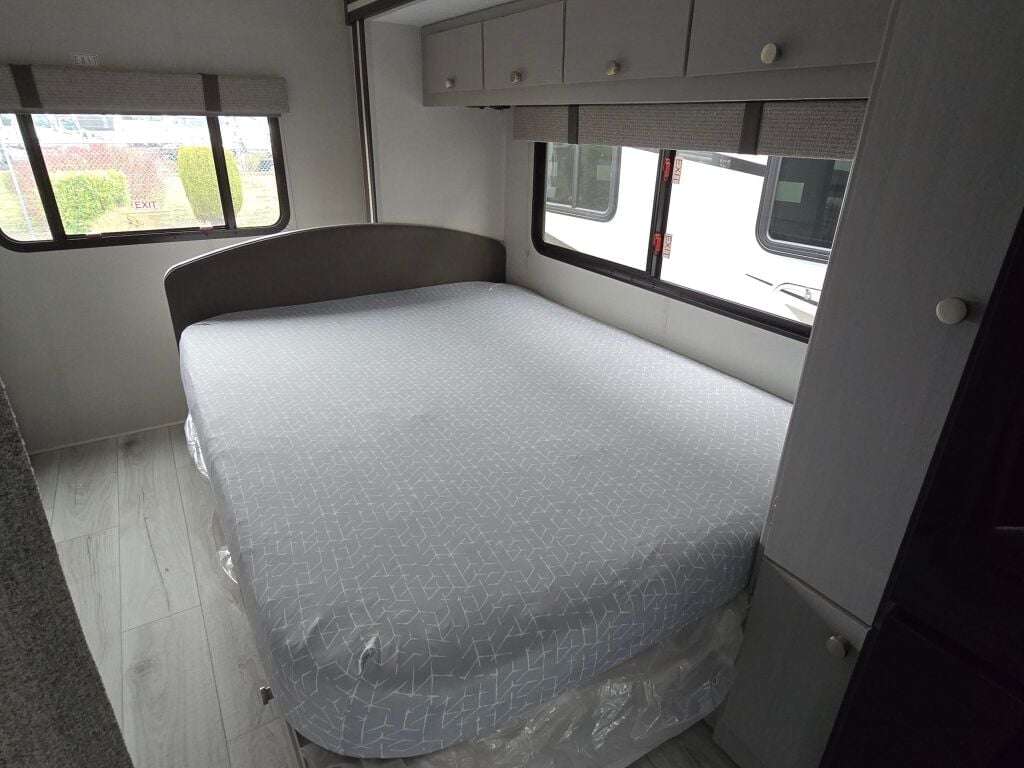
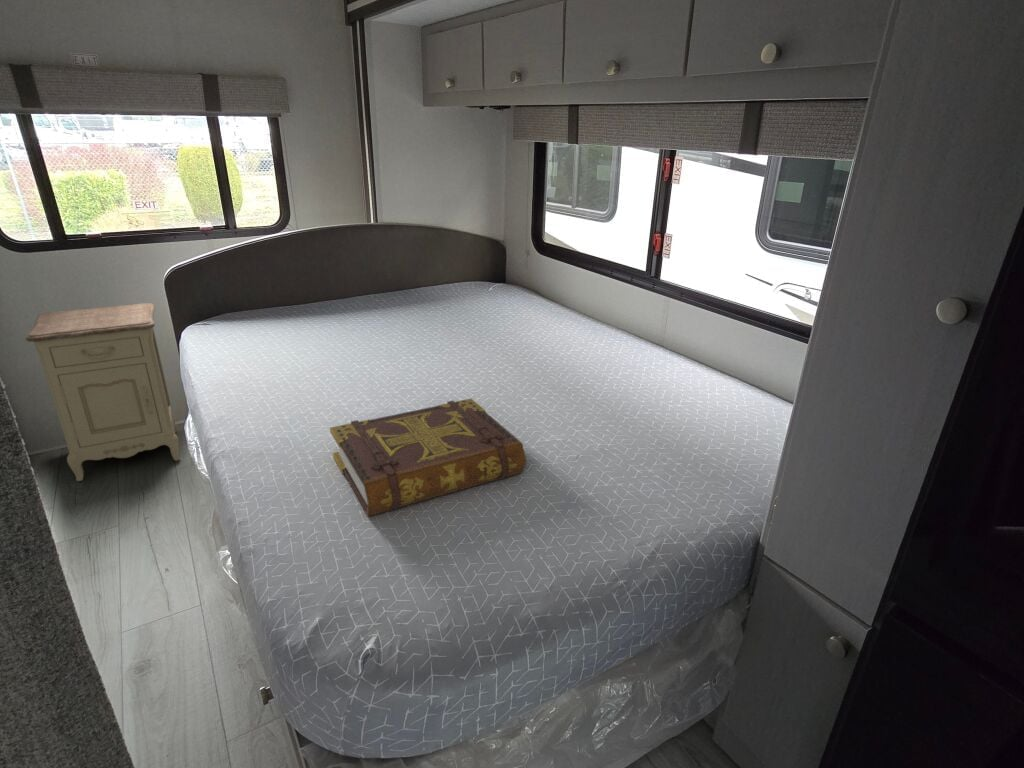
+ book (426, 450)
+ nightstand (113, 391)
